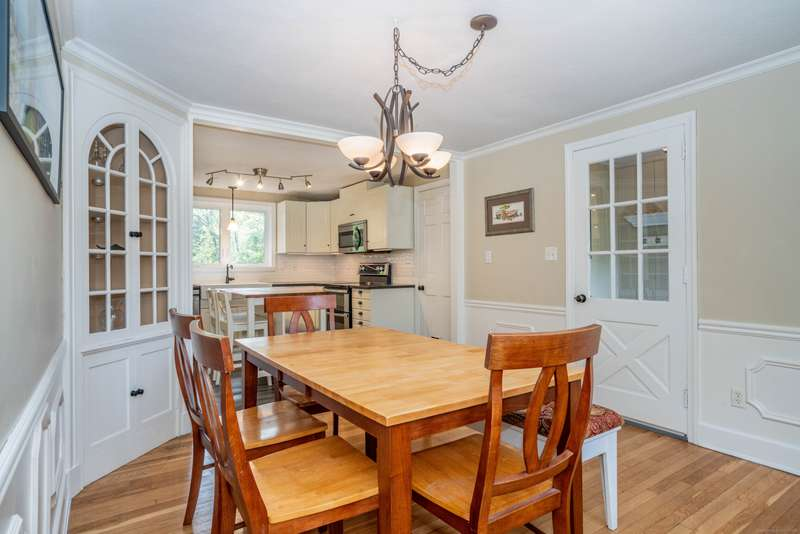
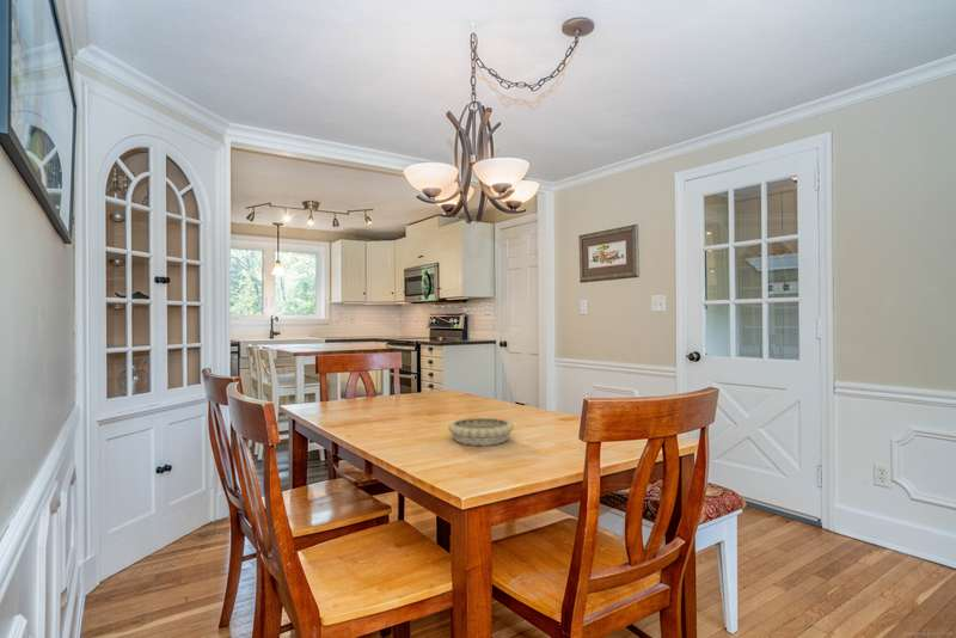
+ decorative bowl (480, 430)
